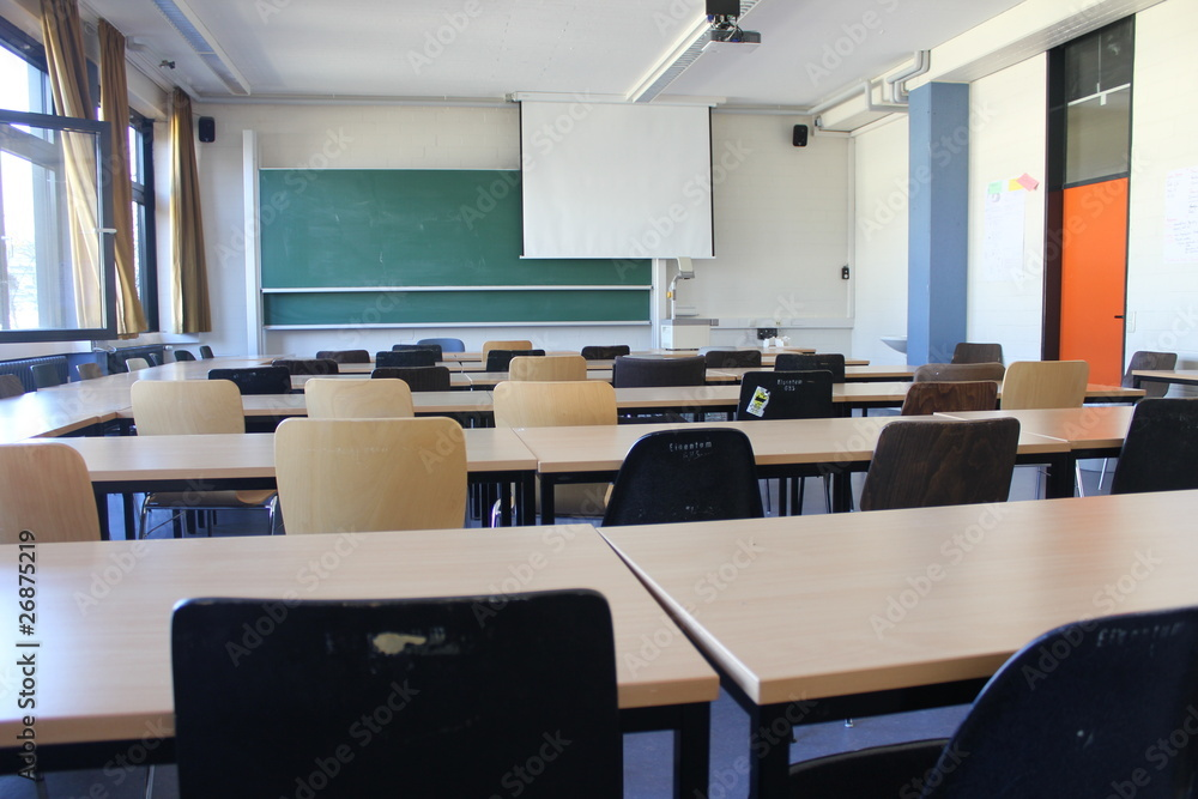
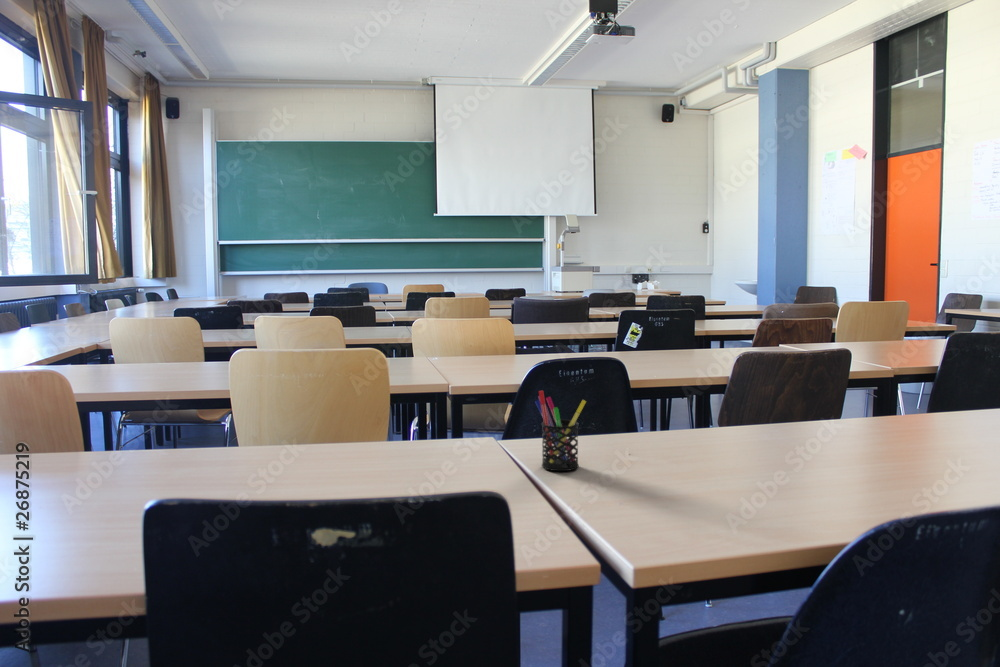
+ pen holder (557, 429)
